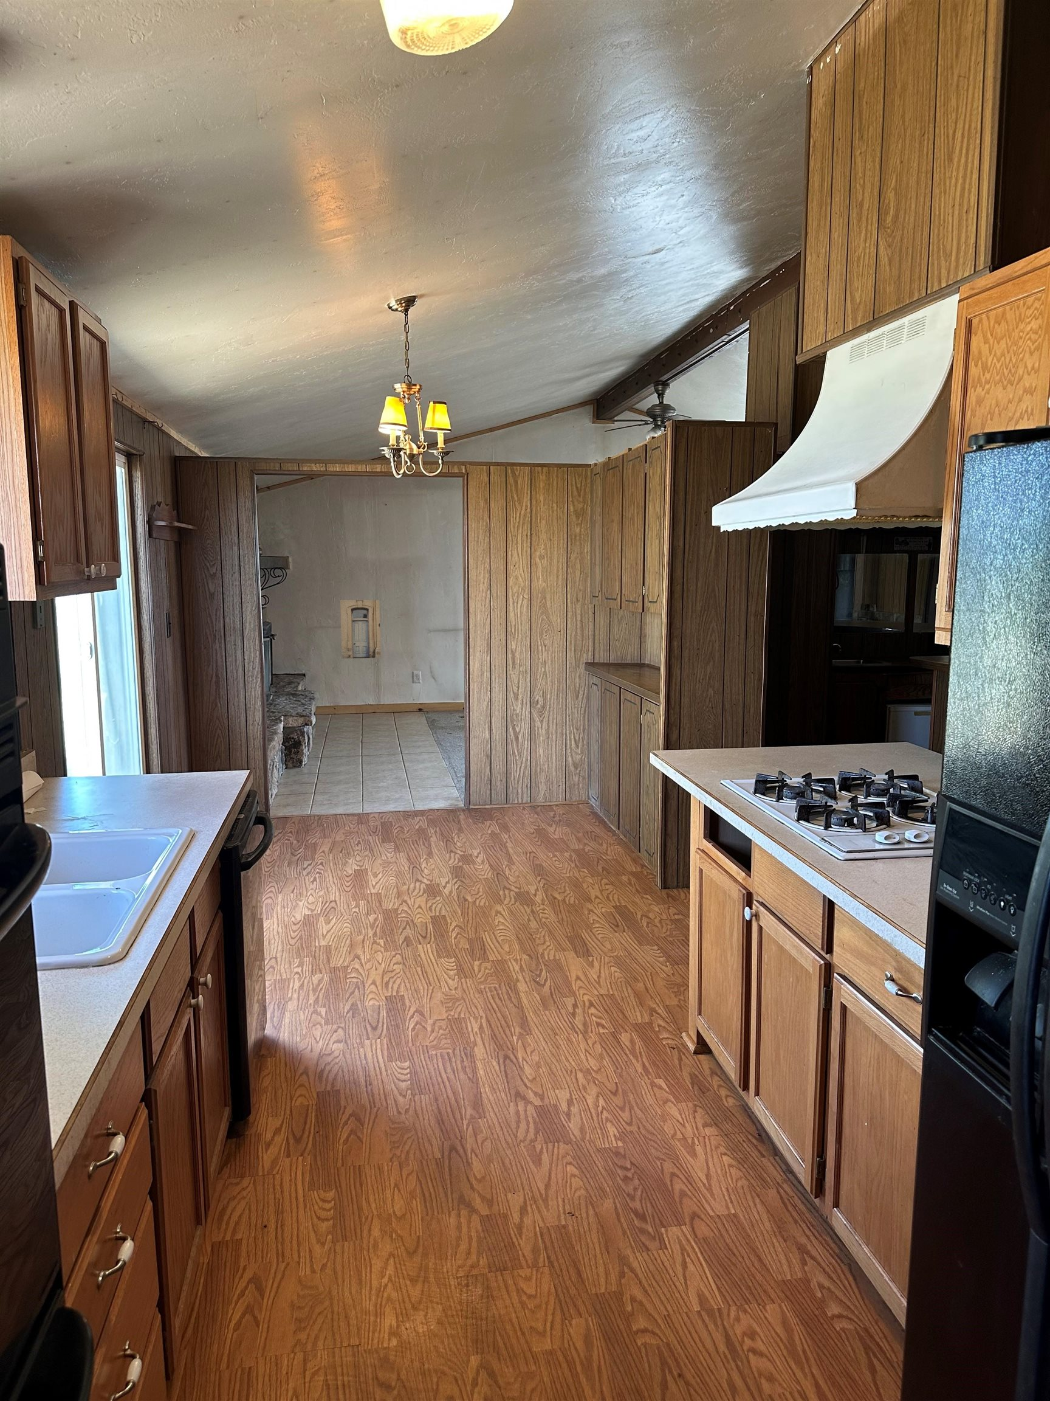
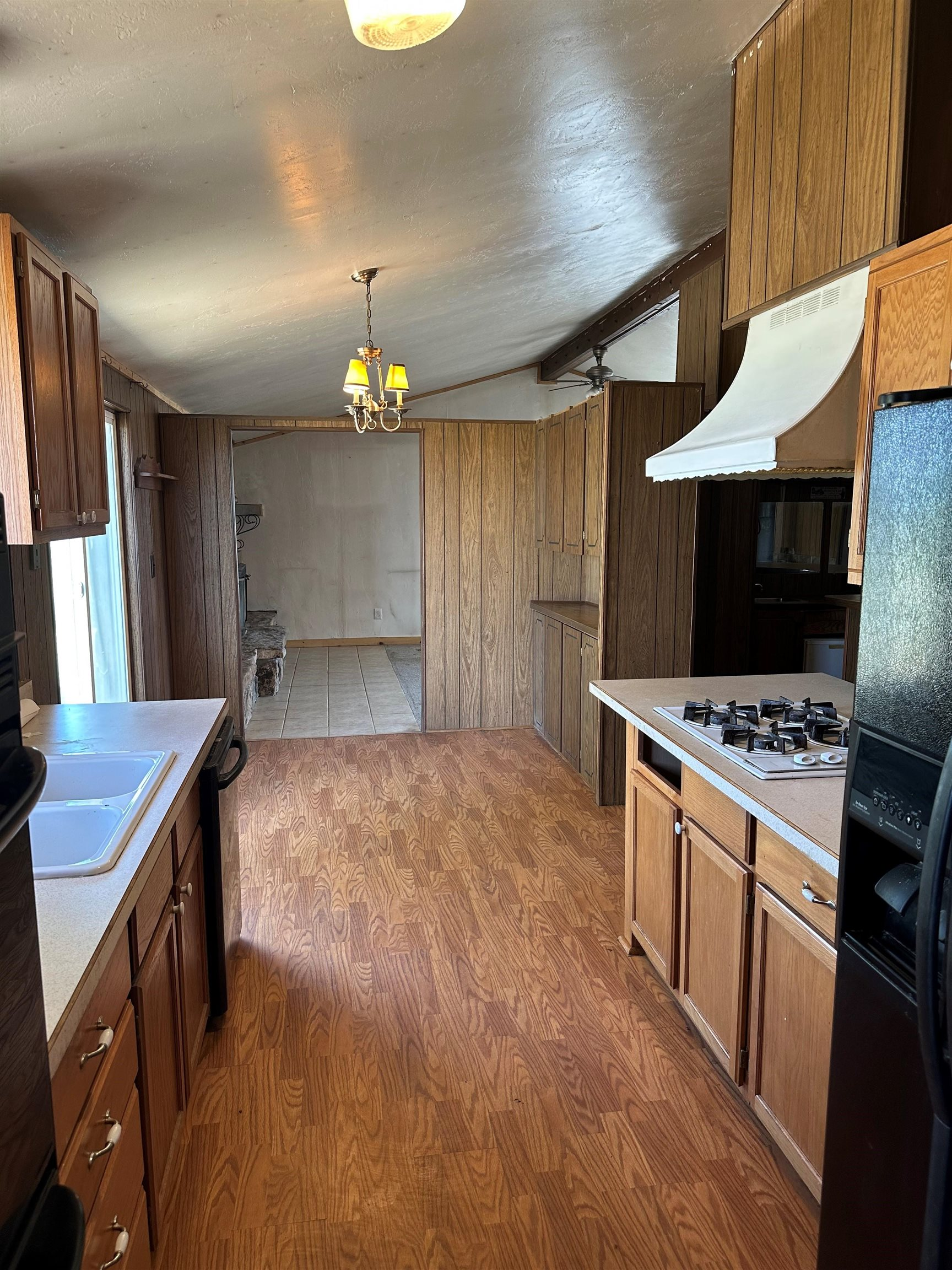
- wall art (361, 629)
